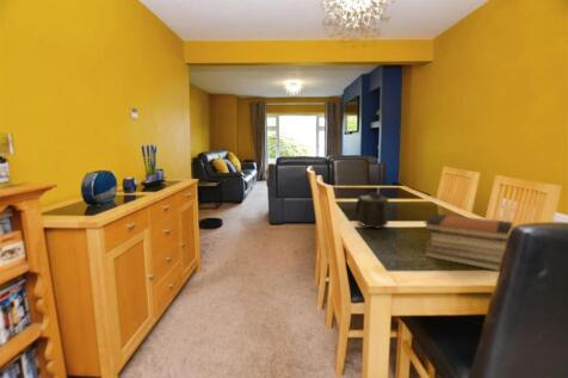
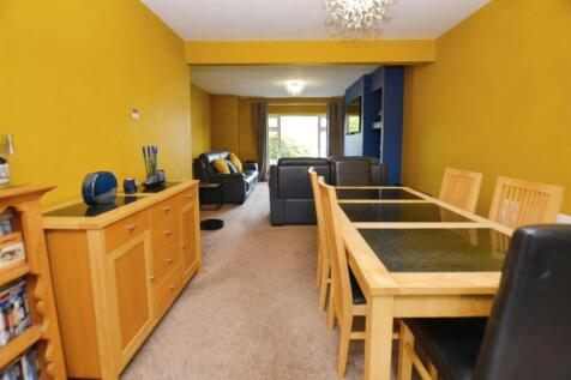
- book stack (467, 240)
- mug (369, 209)
